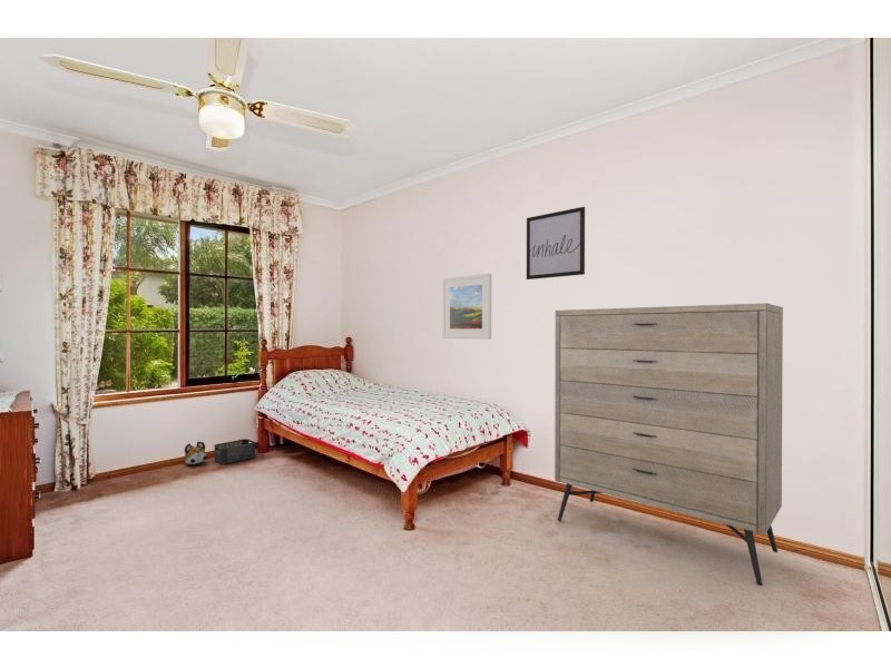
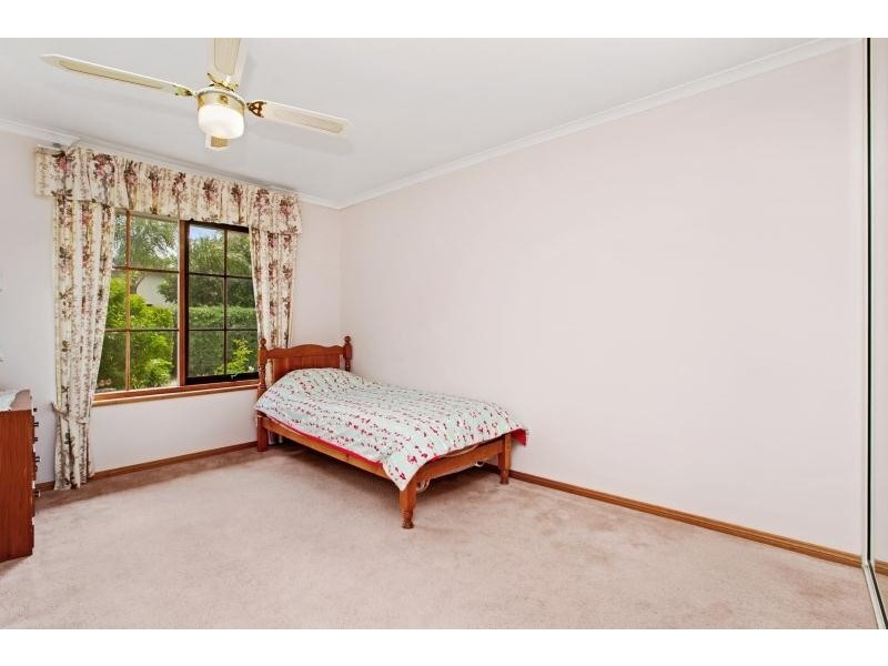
- wall art (554, 245)
- dresser (659, 422)
- storage bin (235, 451)
- plush toy (193, 452)
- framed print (466, 307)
